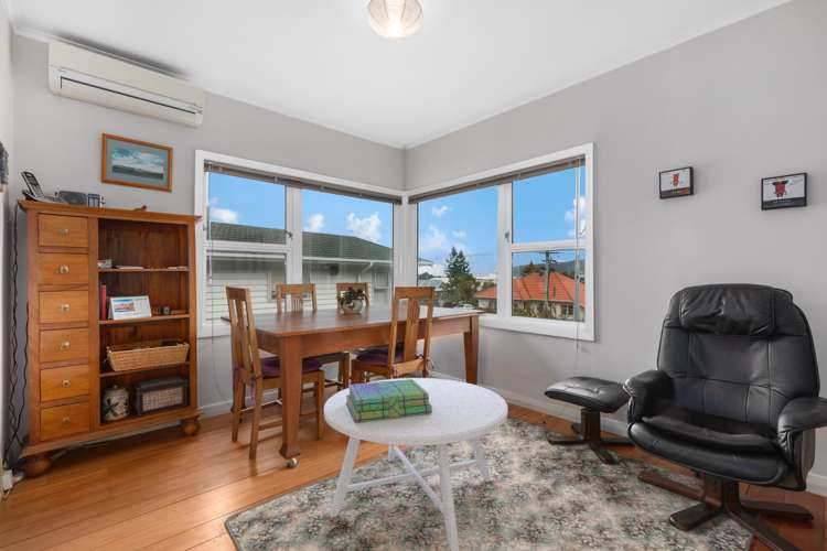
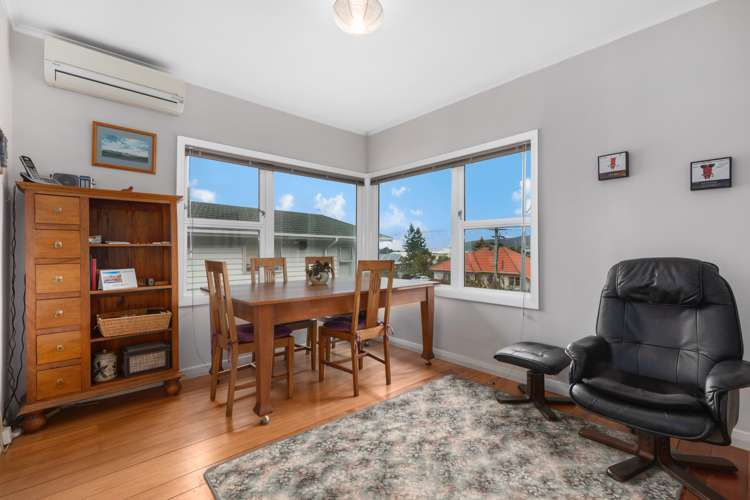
- stack of books (386, 398)
- coffee table (416, 444)
